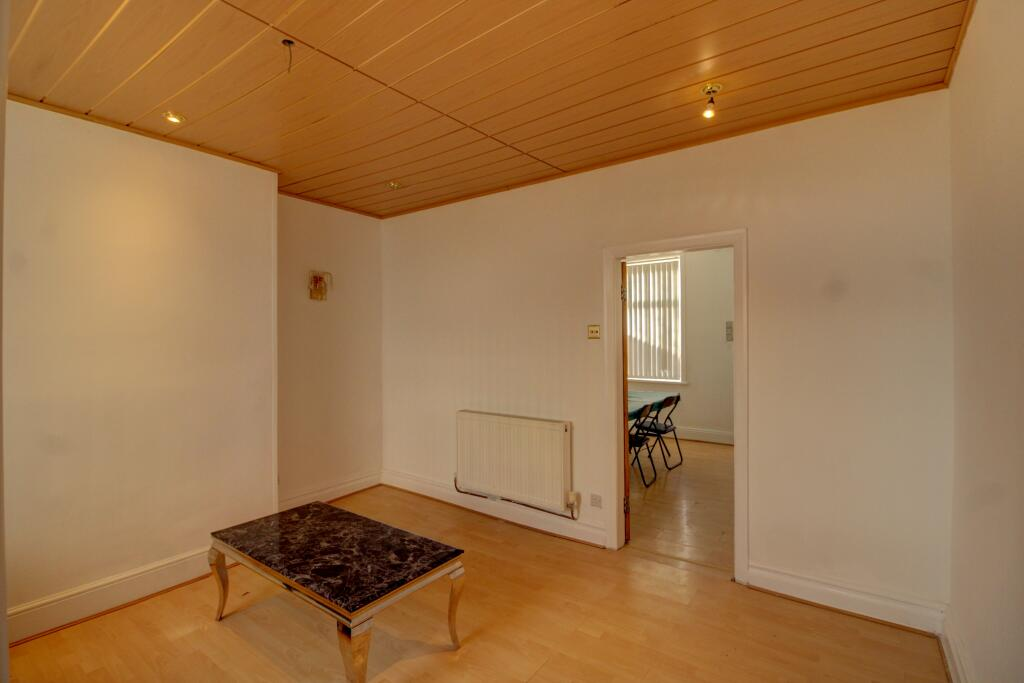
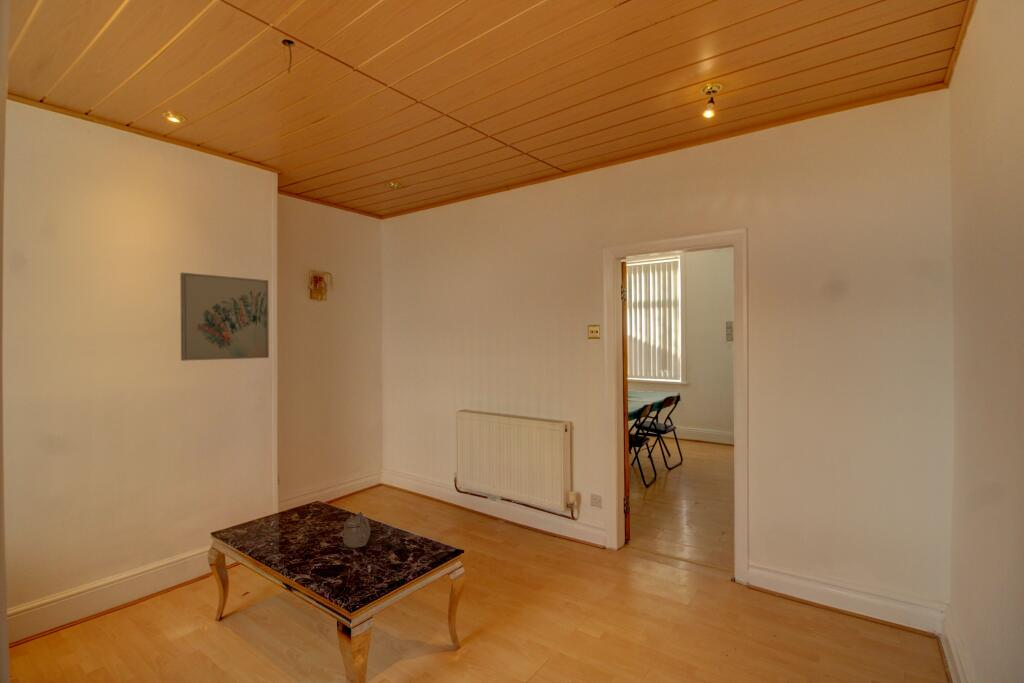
+ wall art (227, 317)
+ teapot (356, 529)
